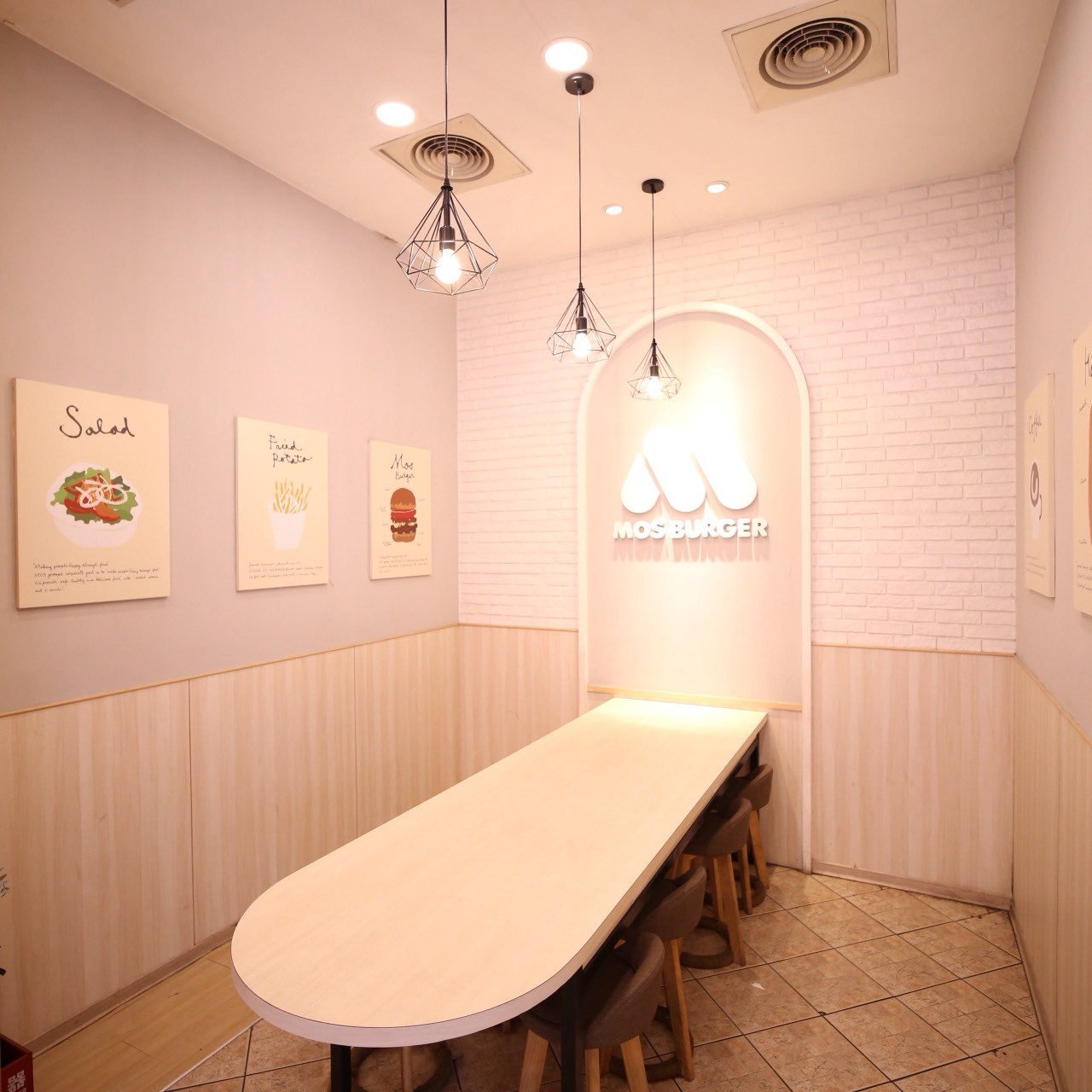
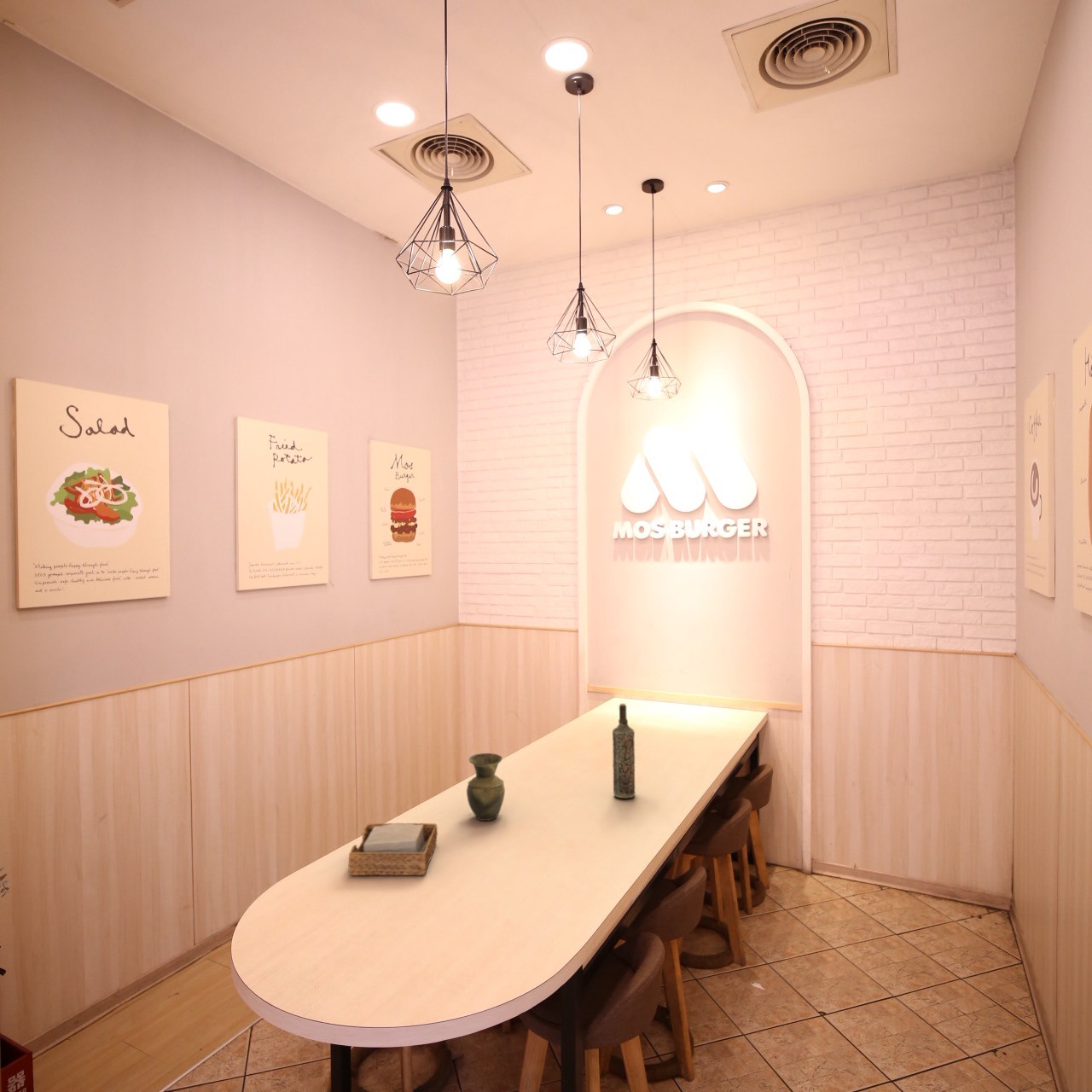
+ vase (485, 787)
+ bottle (624, 750)
+ napkin holder (395, 845)
